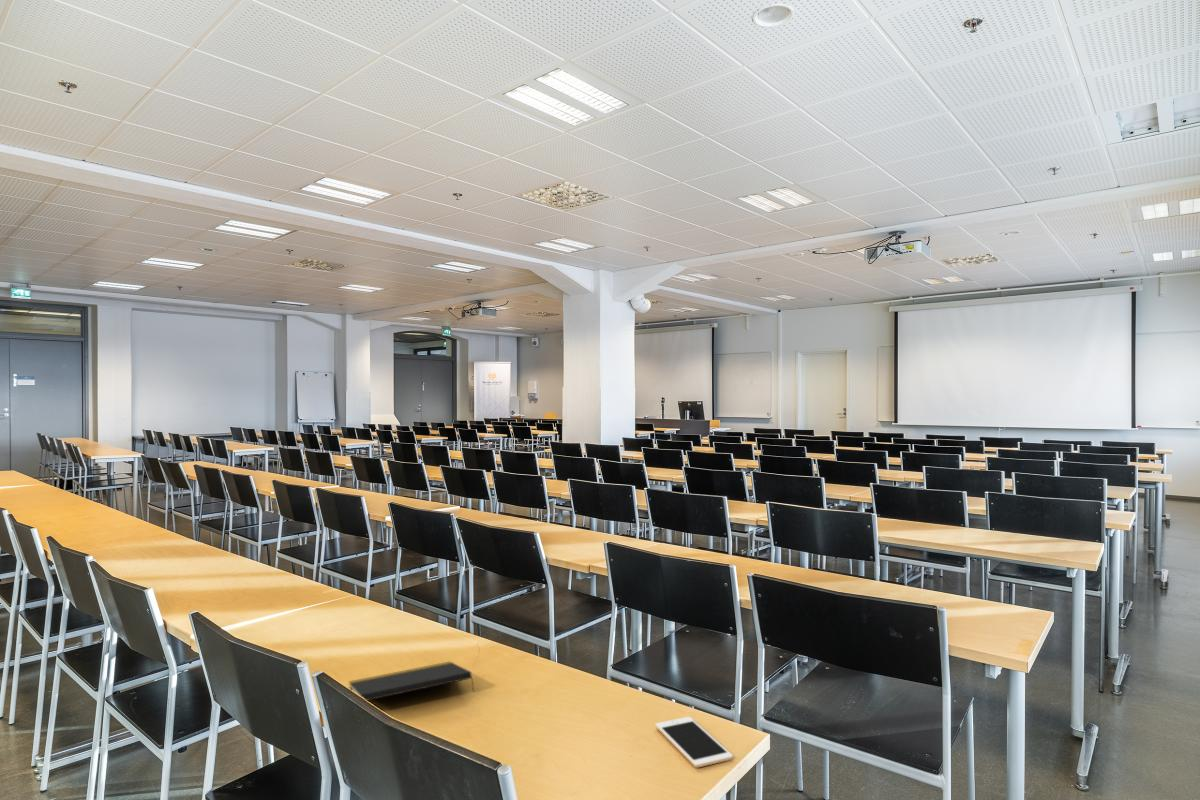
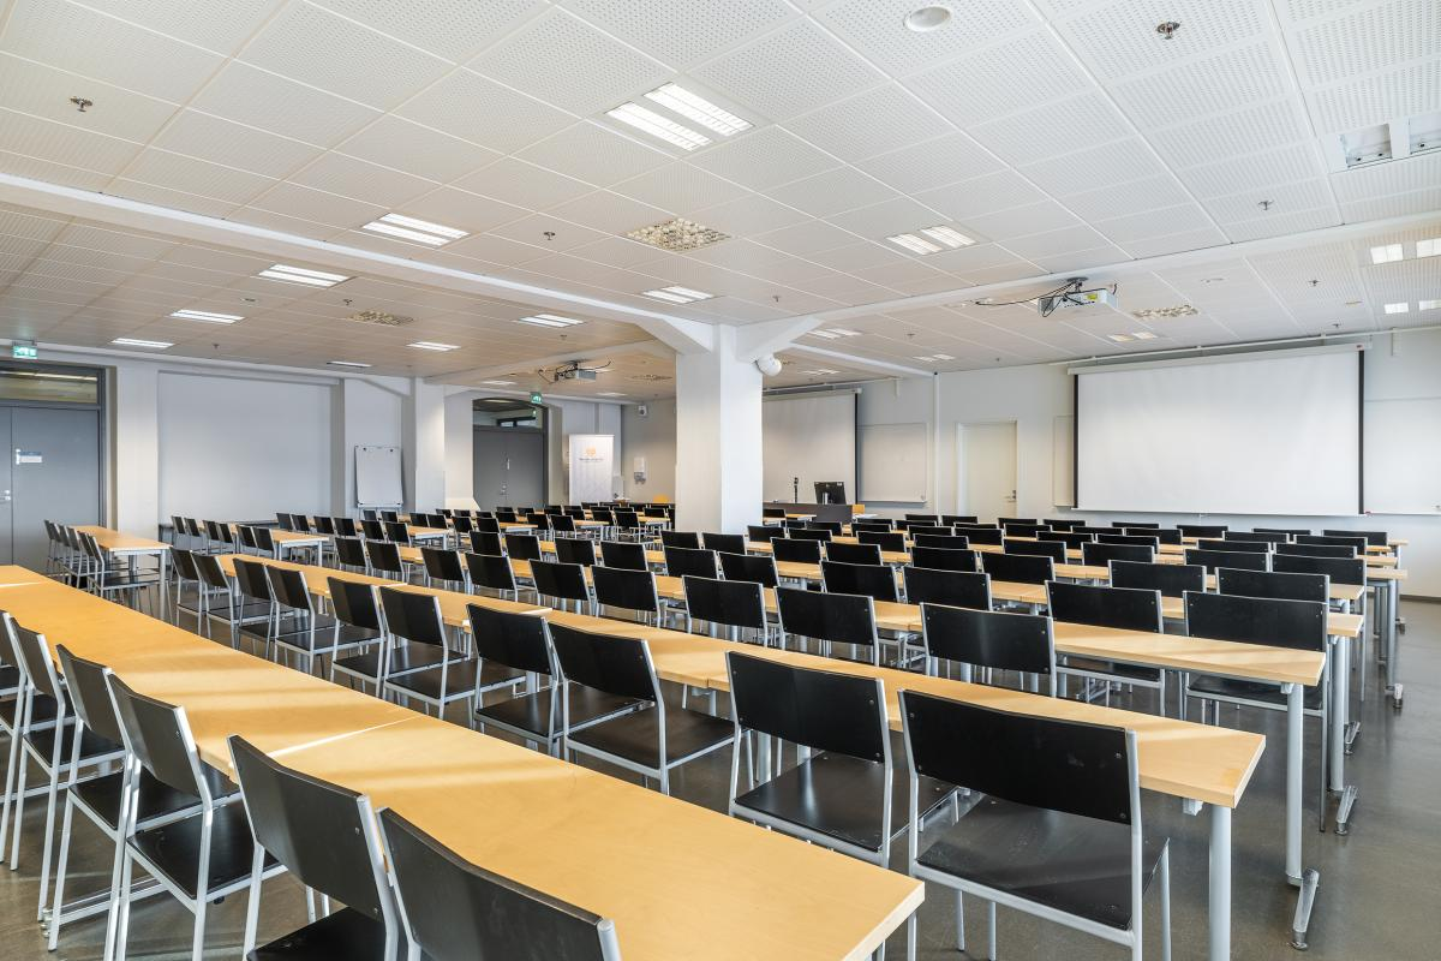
- notepad (409, 680)
- cell phone (692, 740)
